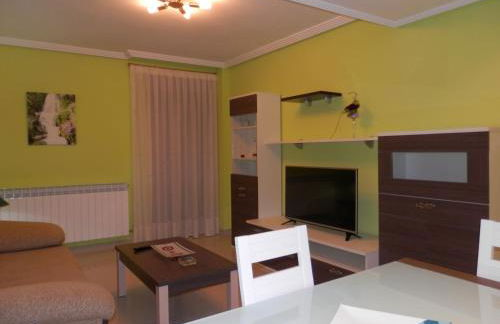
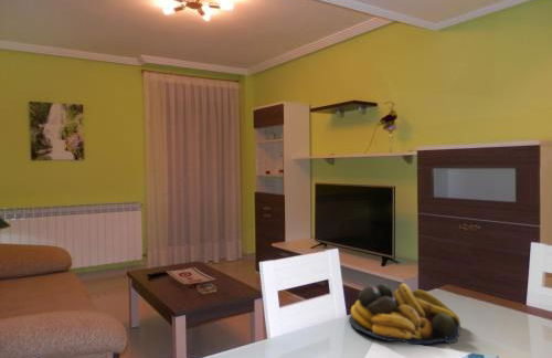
+ fruit bowl (402, 305)
